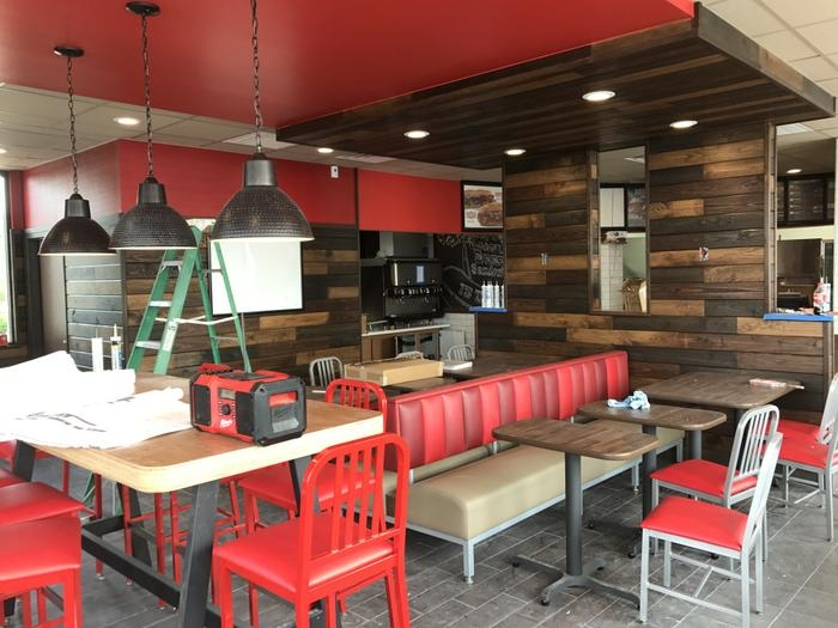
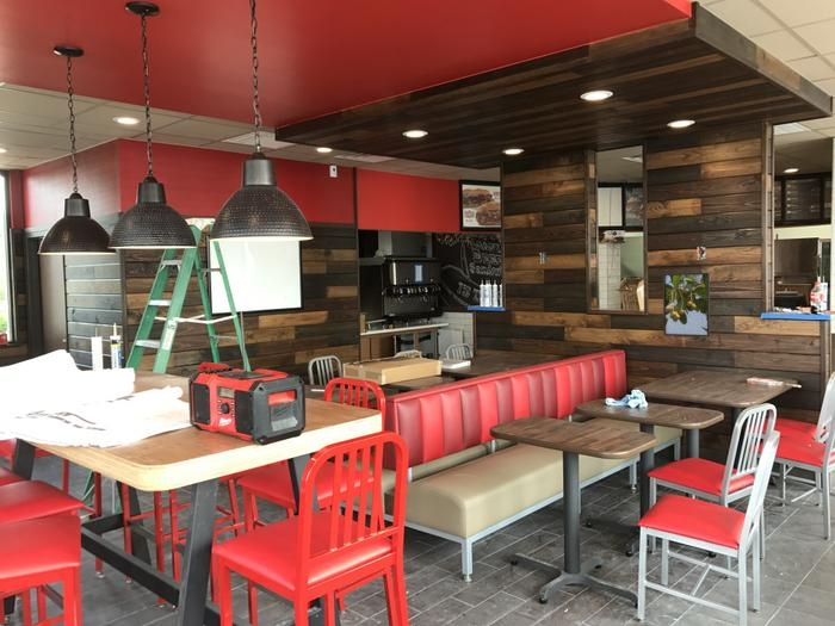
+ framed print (686, 304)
